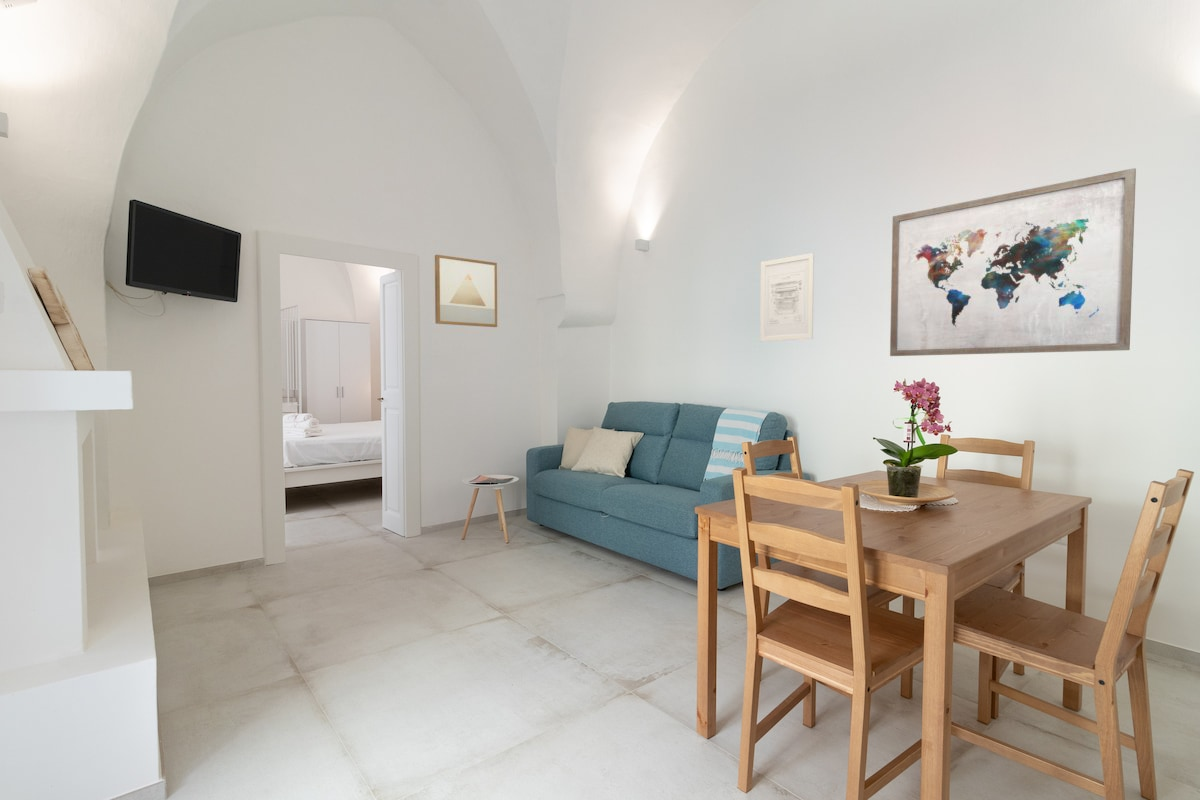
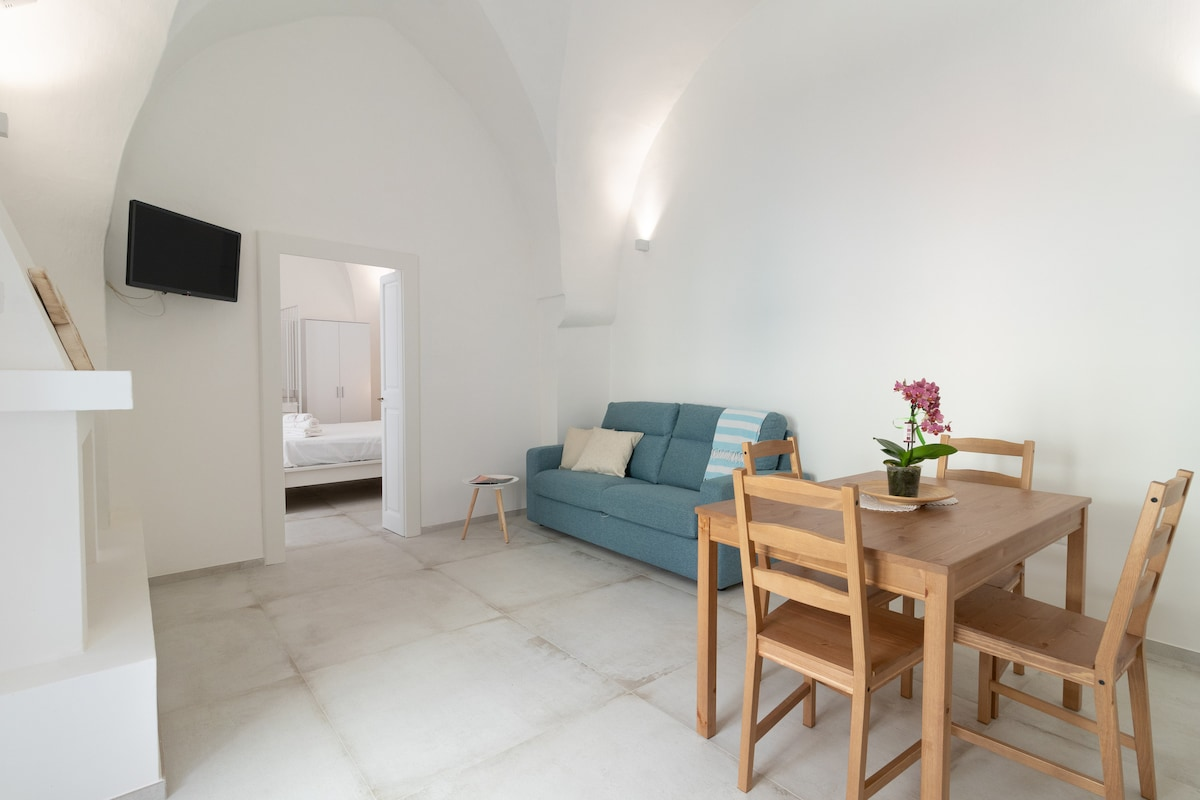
- wall art (786, 299)
- wall art (467, 292)
- wall art (996, 275)
